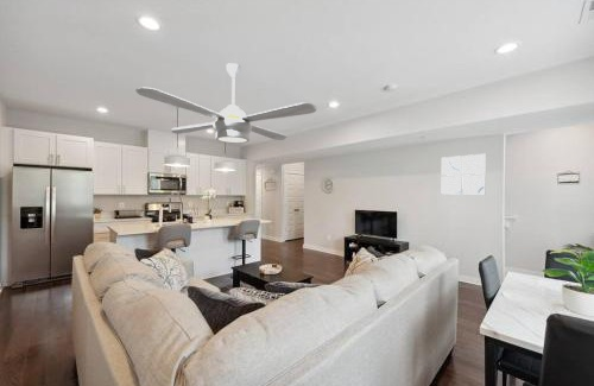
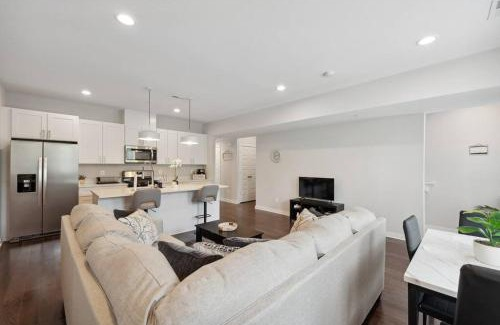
- ceiling fan (233, 103)
- wall art (461, 173)
